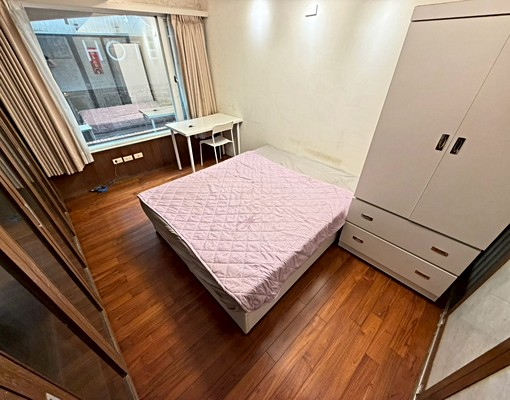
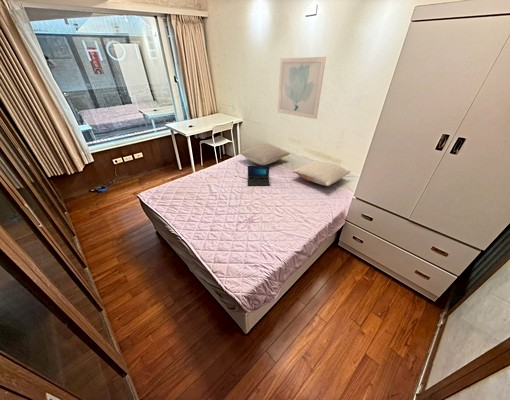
+ laptop (258, 175)
+ wall art (298, 88)
+ pillow (264, 153)
+ pillow (320, 172)
